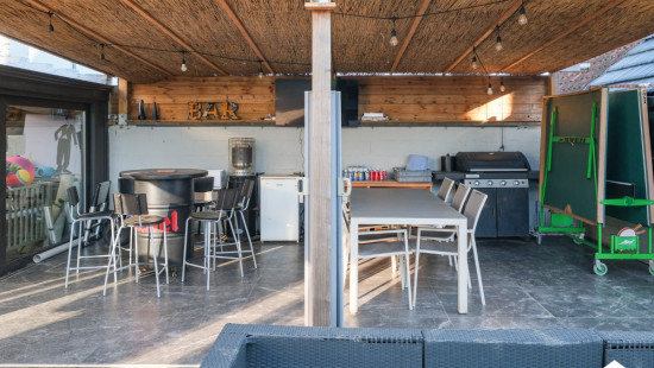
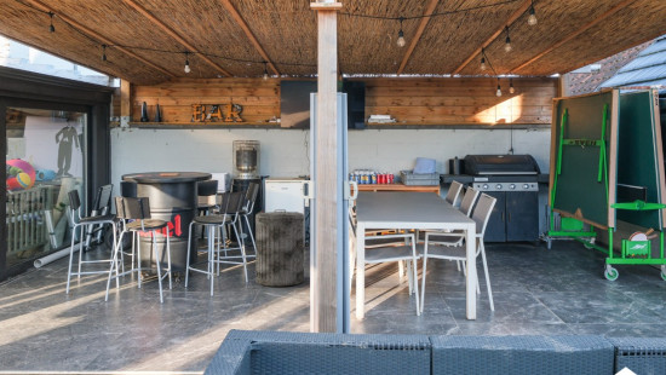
+ trash can (280, 244)
